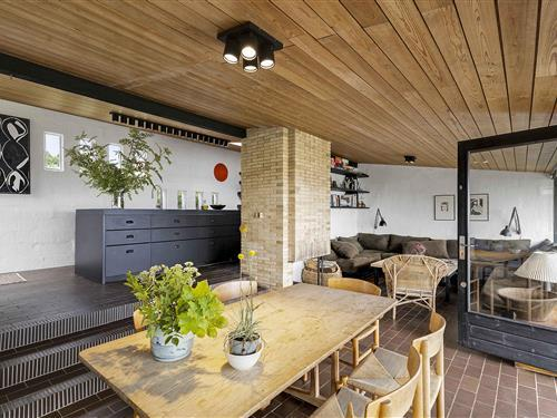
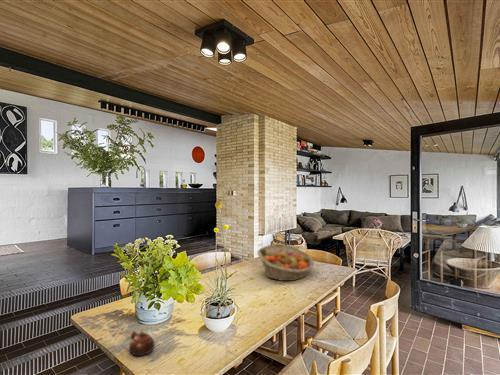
+ teapot (141, 340)
+ fruit basket (285, 261)
